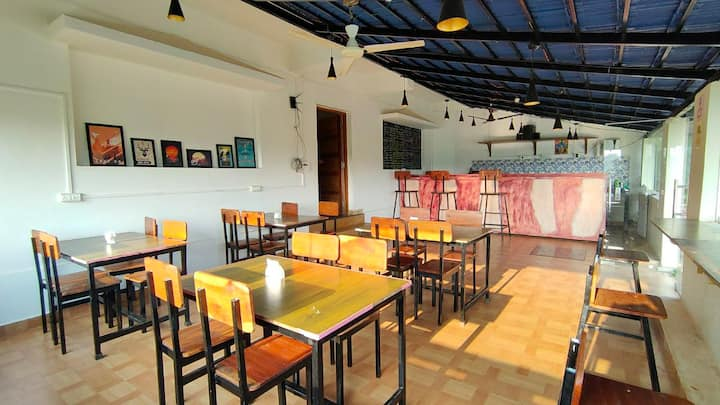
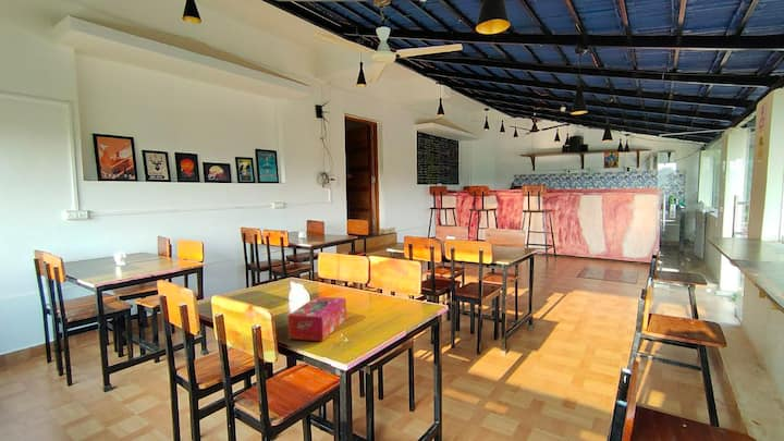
+ tissue box (319, 317)
